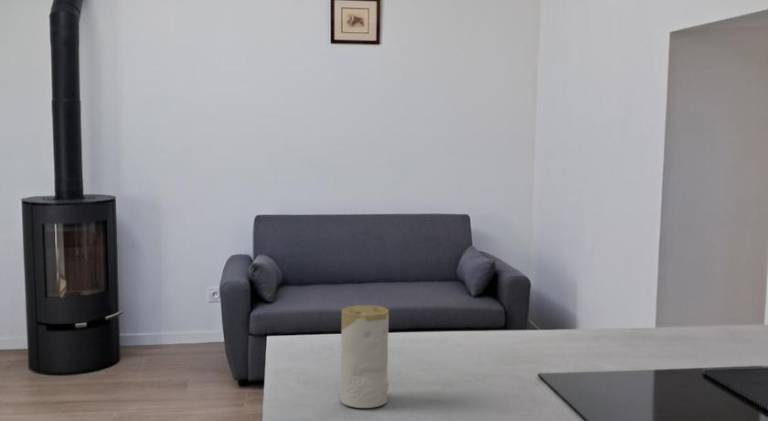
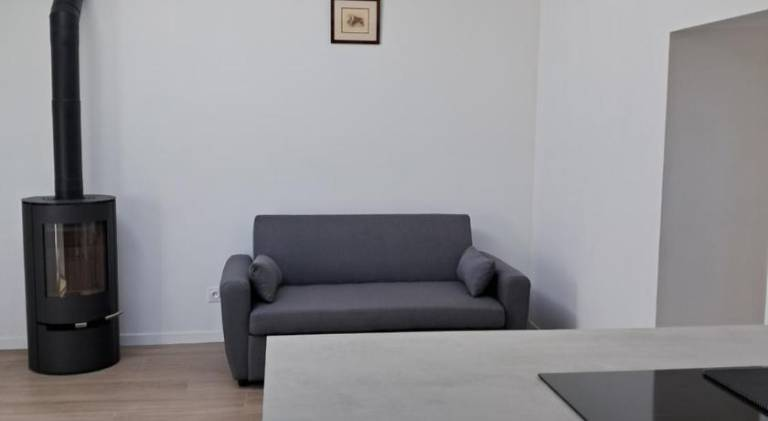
- candle (365, 355)
